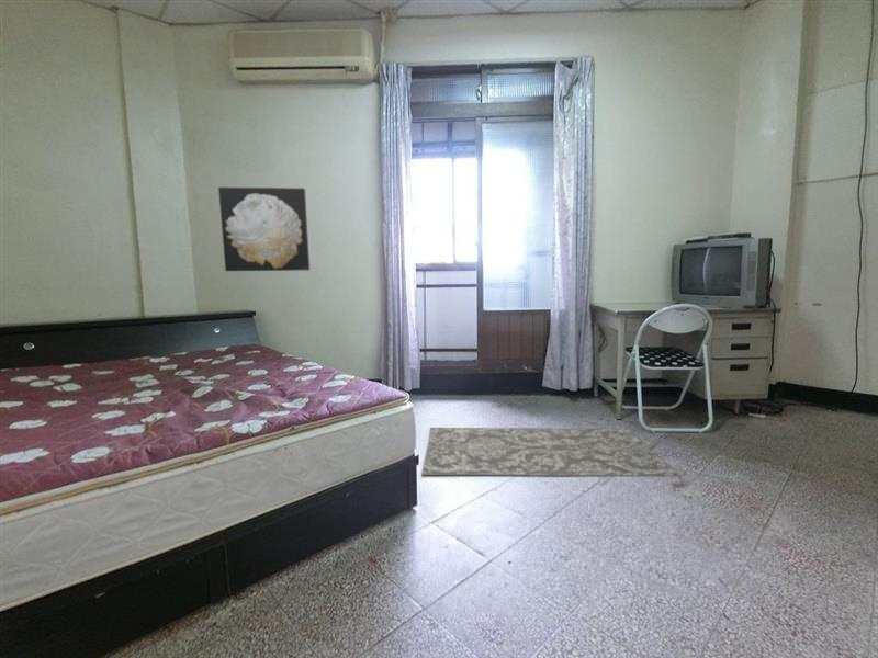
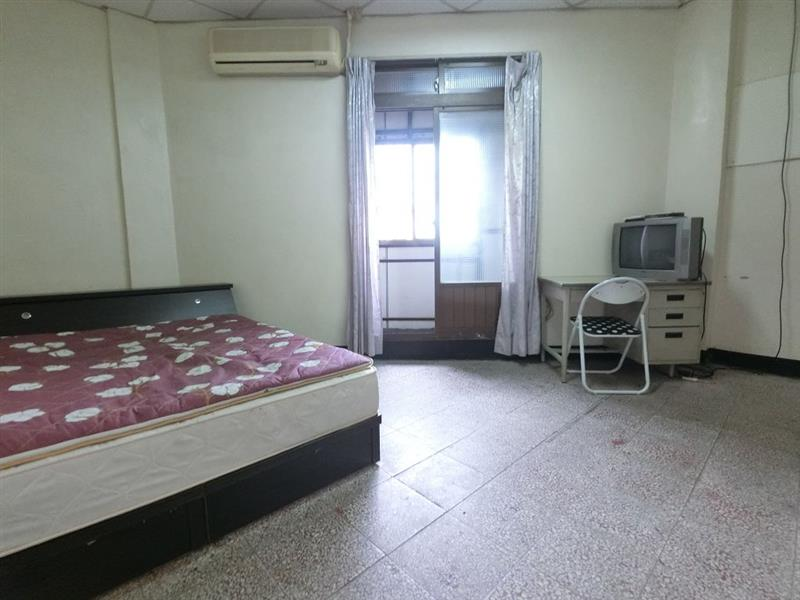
- wall art (266, 229)
- rug (537, 449)
